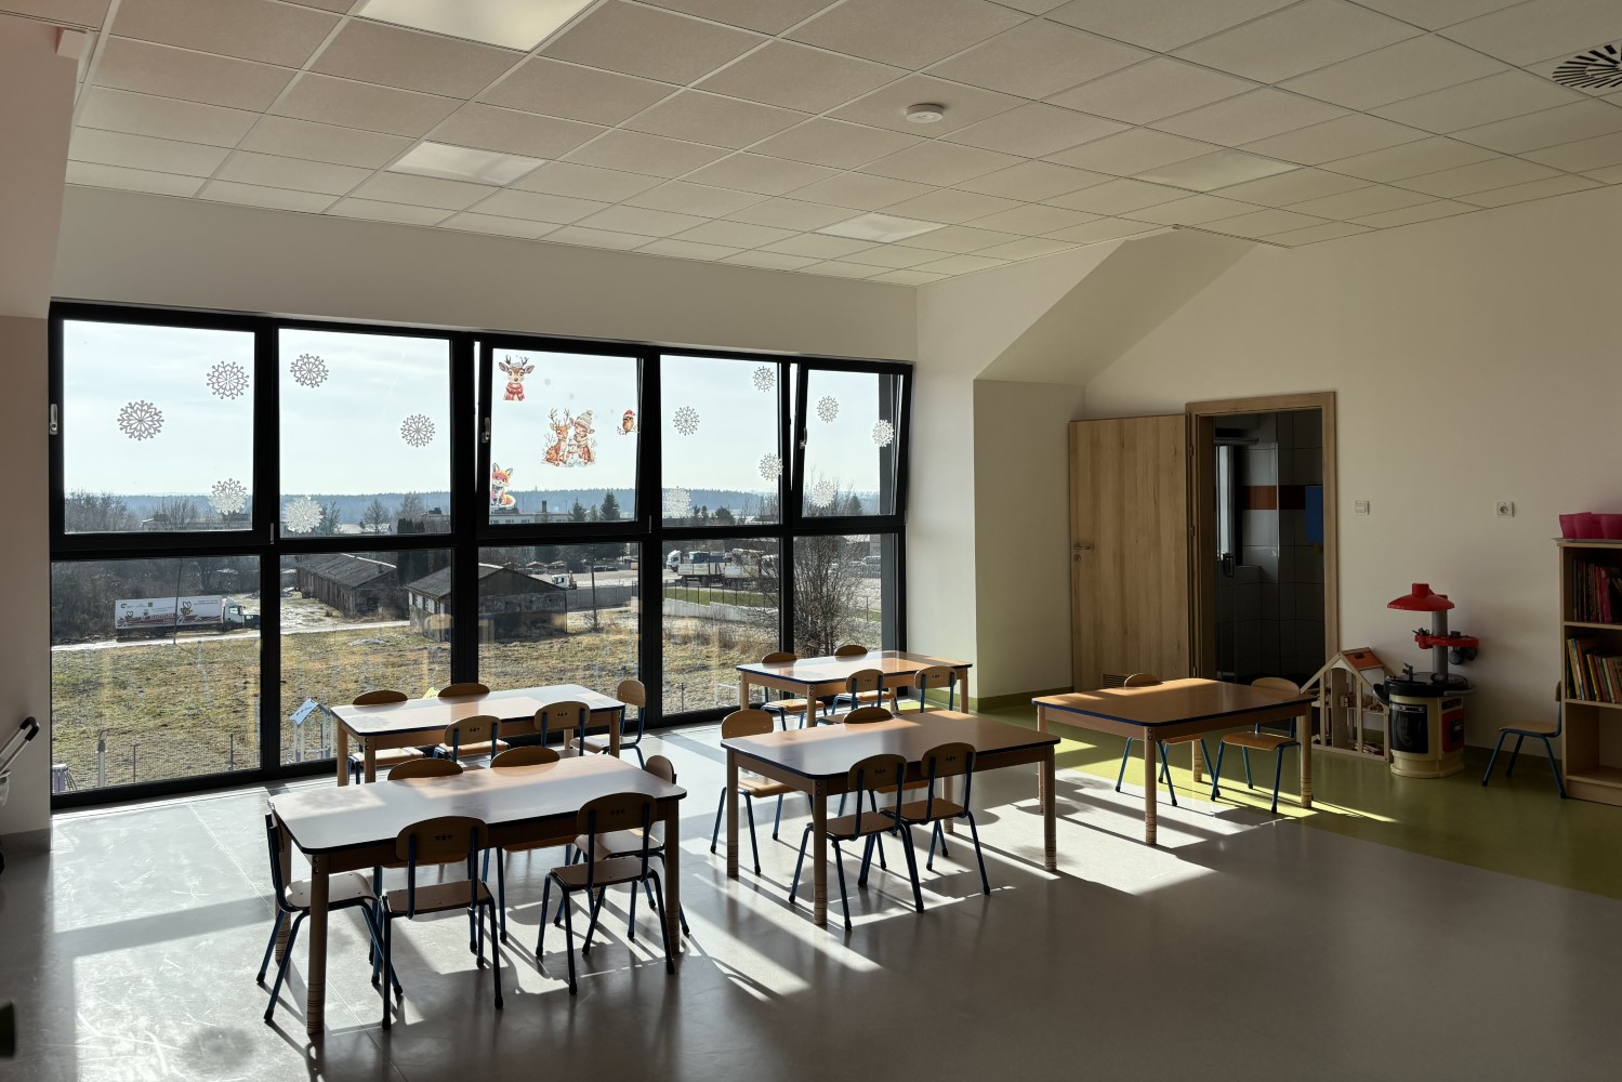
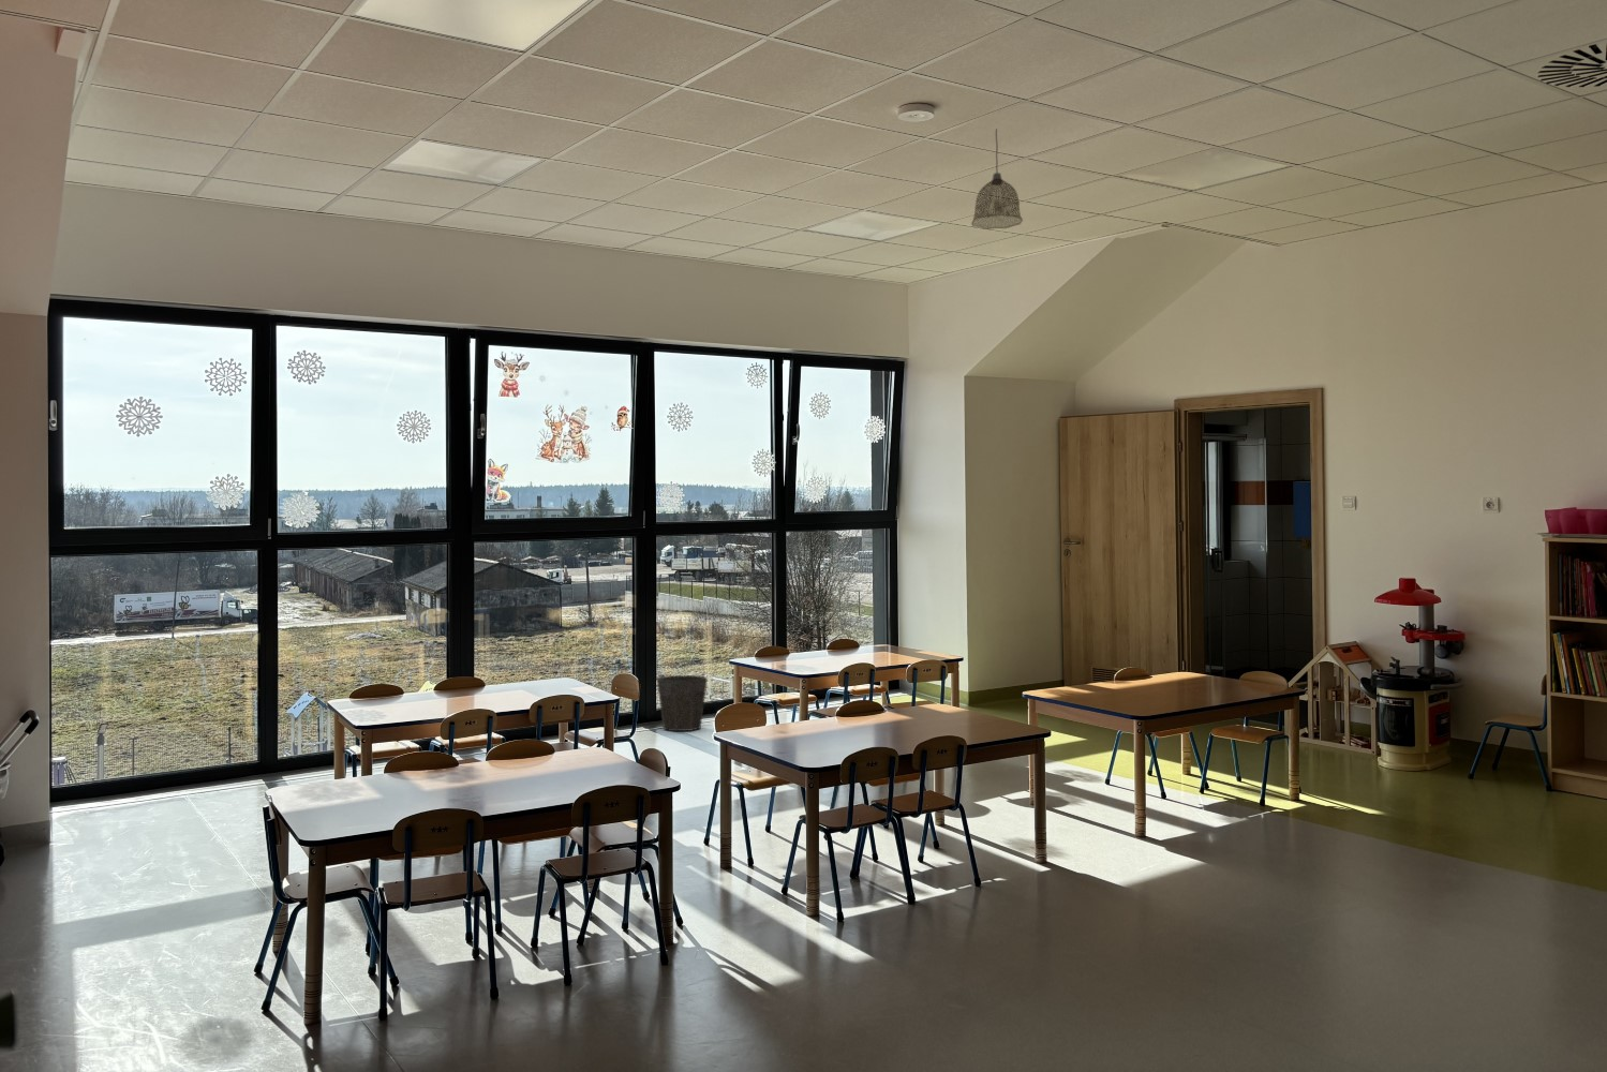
+ waste bin (682, 704)
+ pendant lamp (996, 176)
